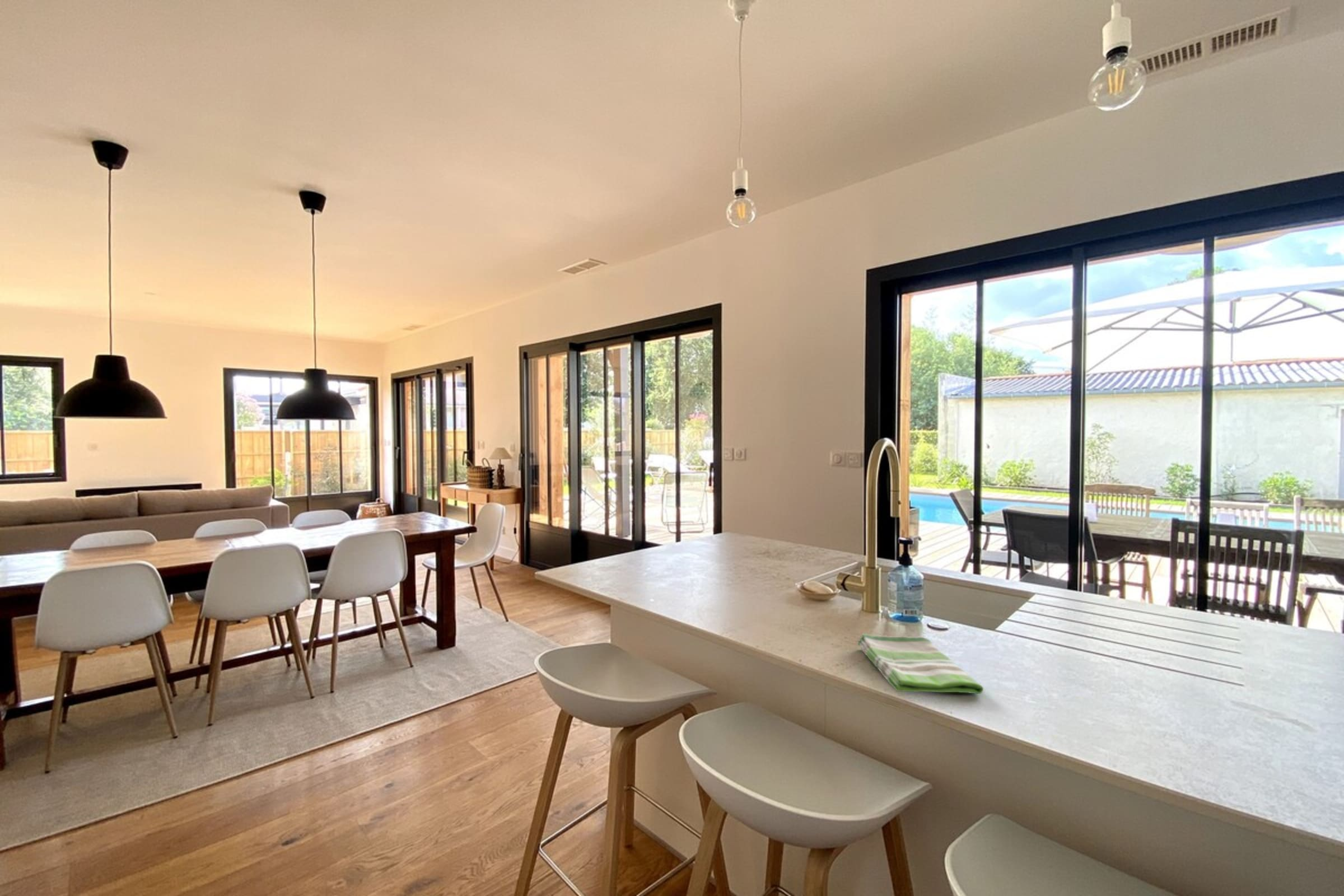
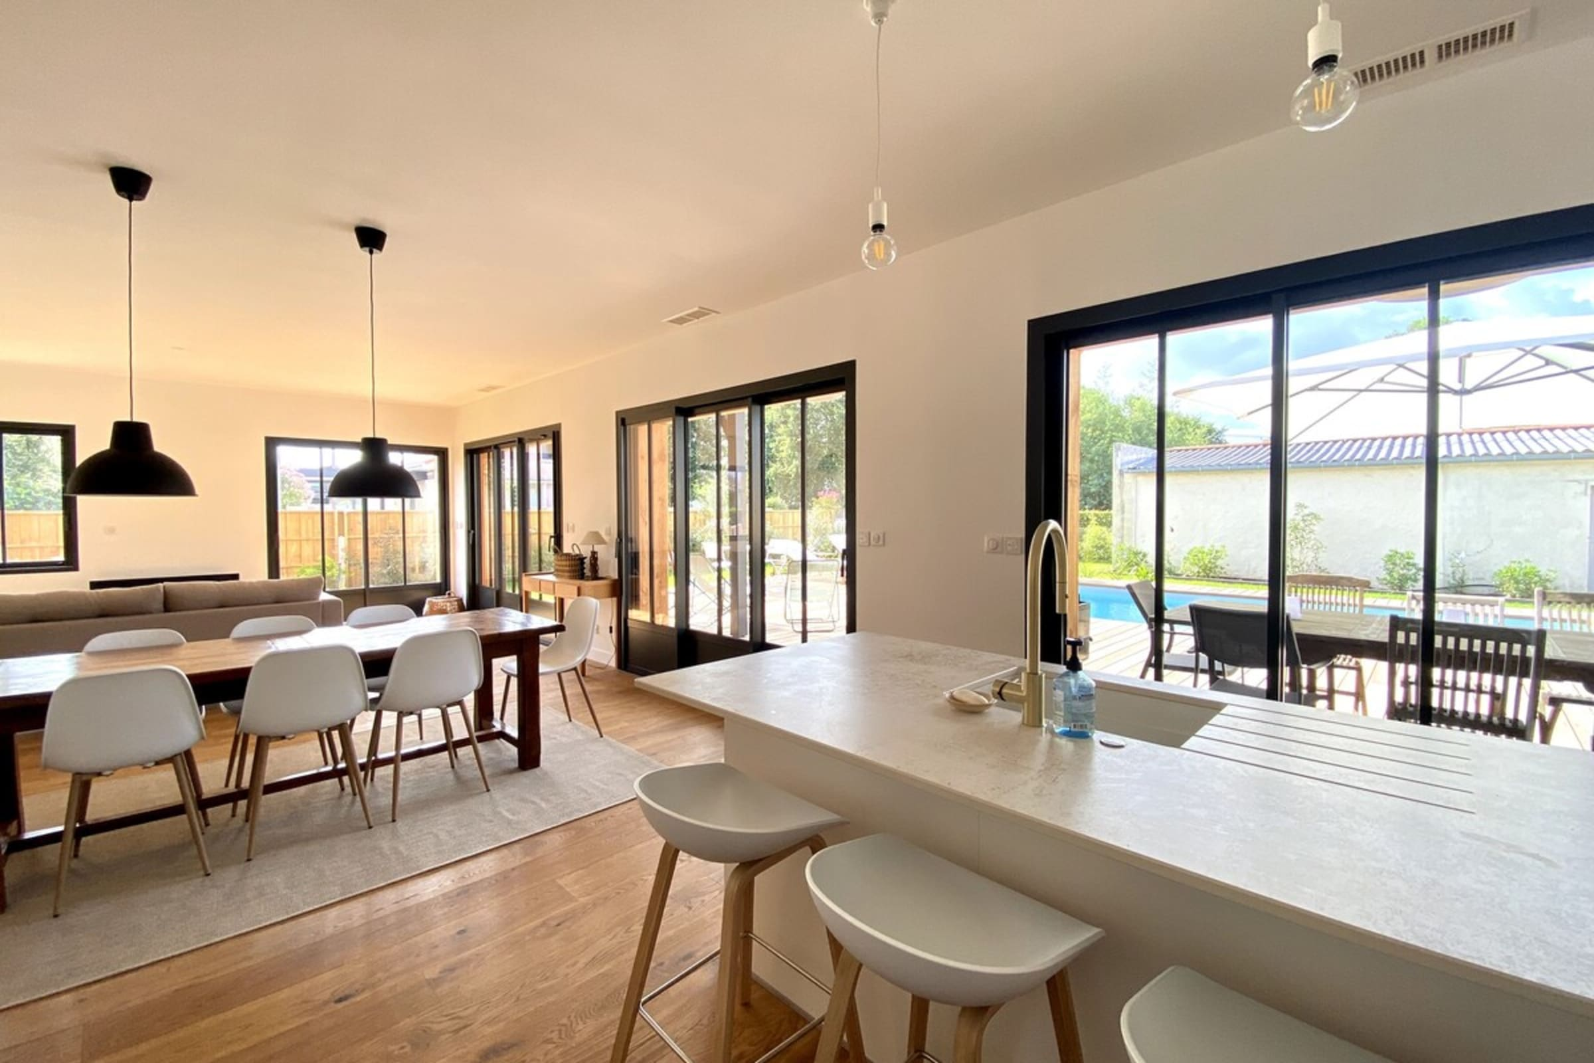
- dish towel (914, 660)
